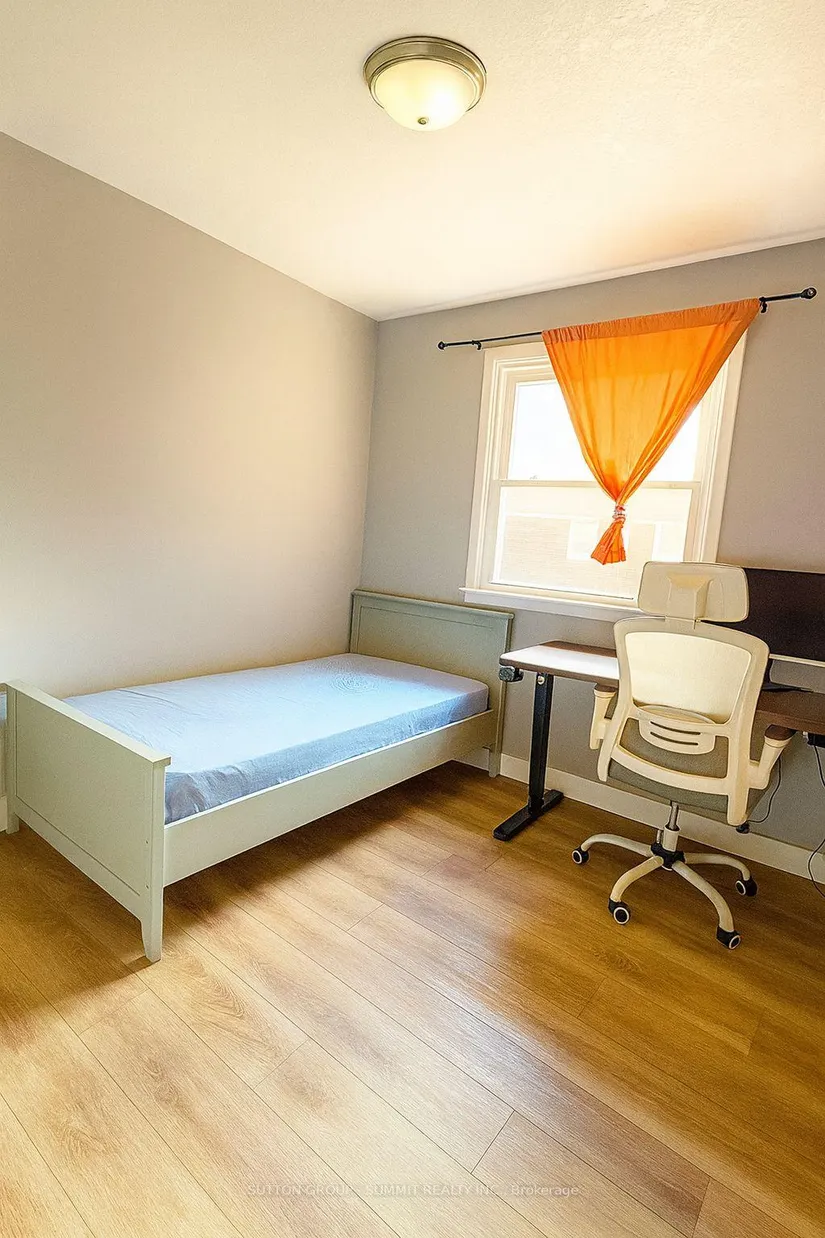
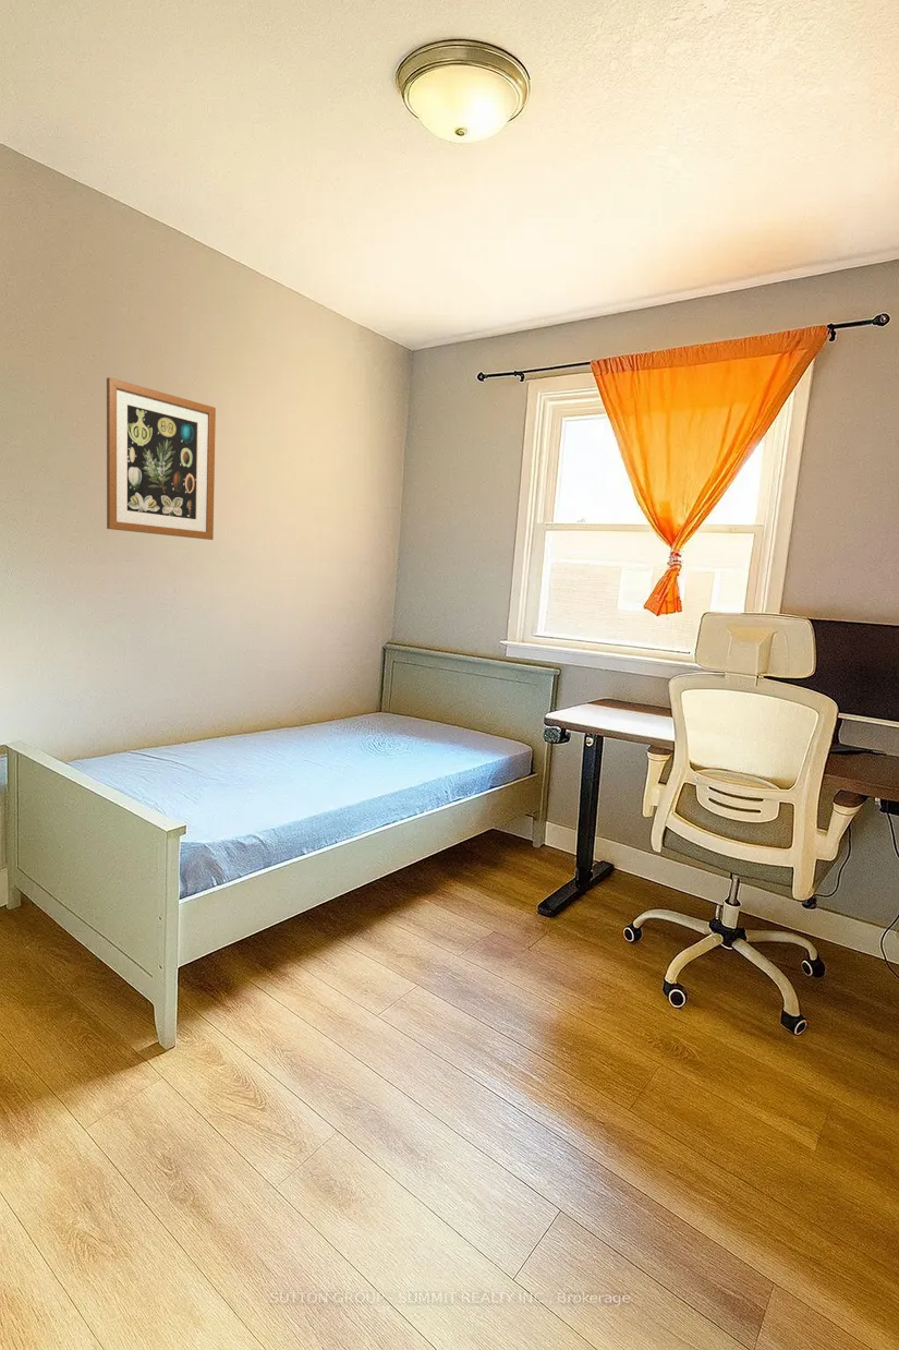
+ wall art (163, 465)
